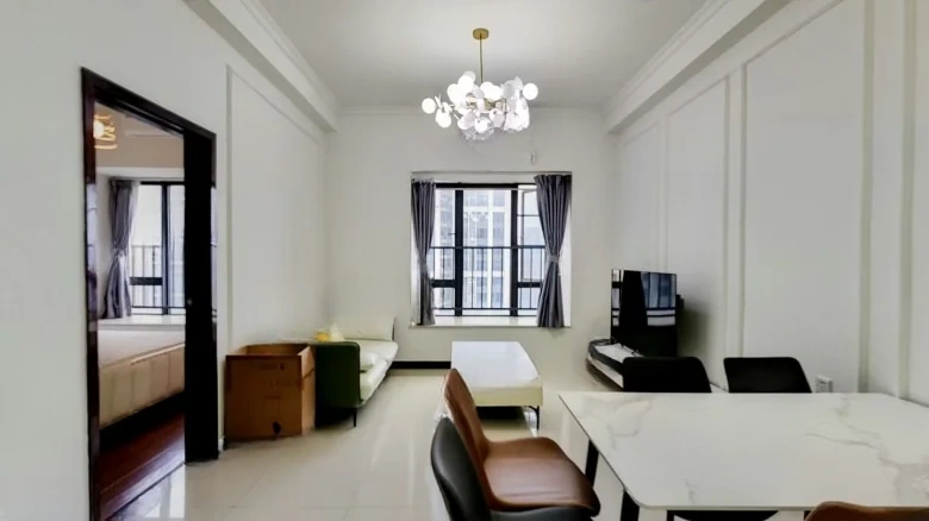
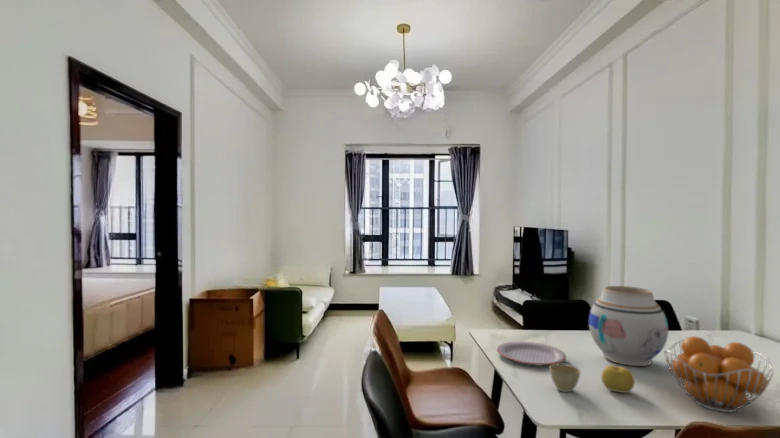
+ flower pot (564, 378)
+ fruit (617, 378)
+ vase (626, 324)
+ fruit basket (714, 372)
+ plate (530, 354)
